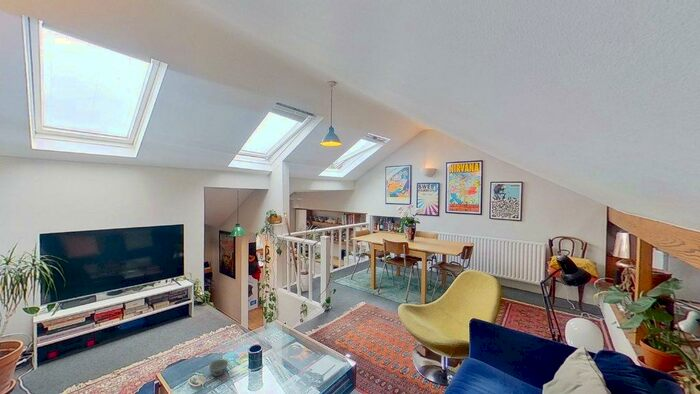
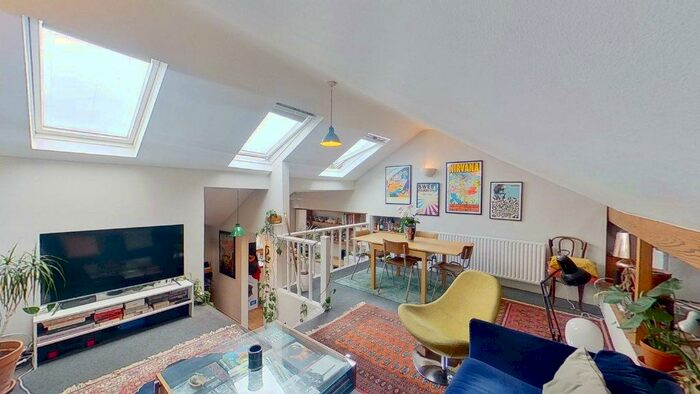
- bowl (218, 368)
